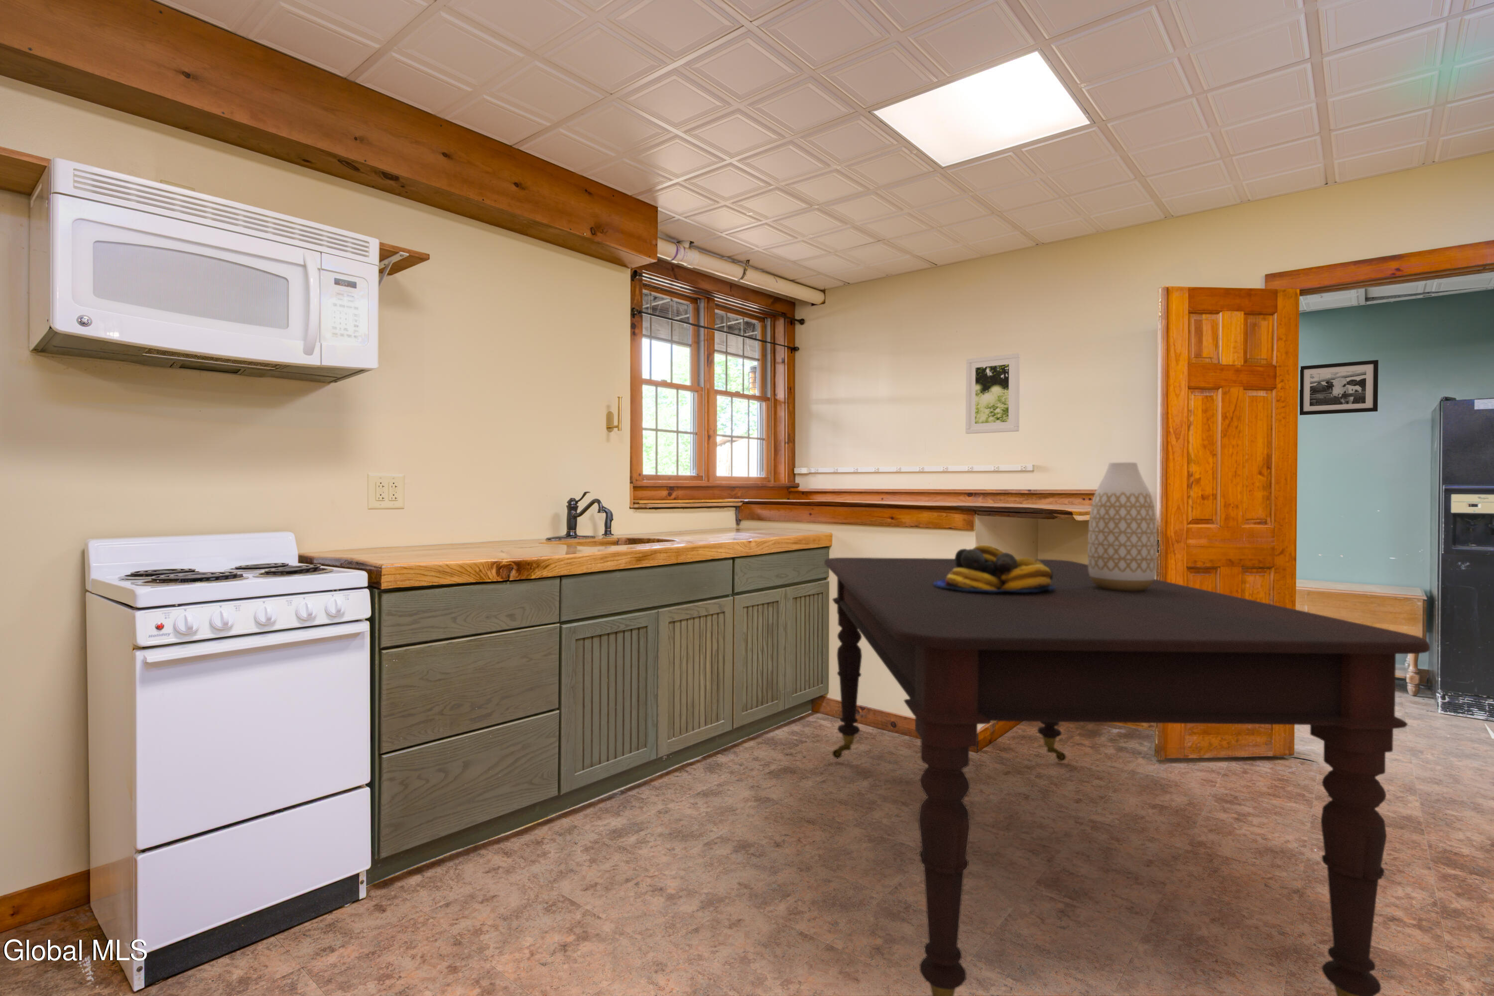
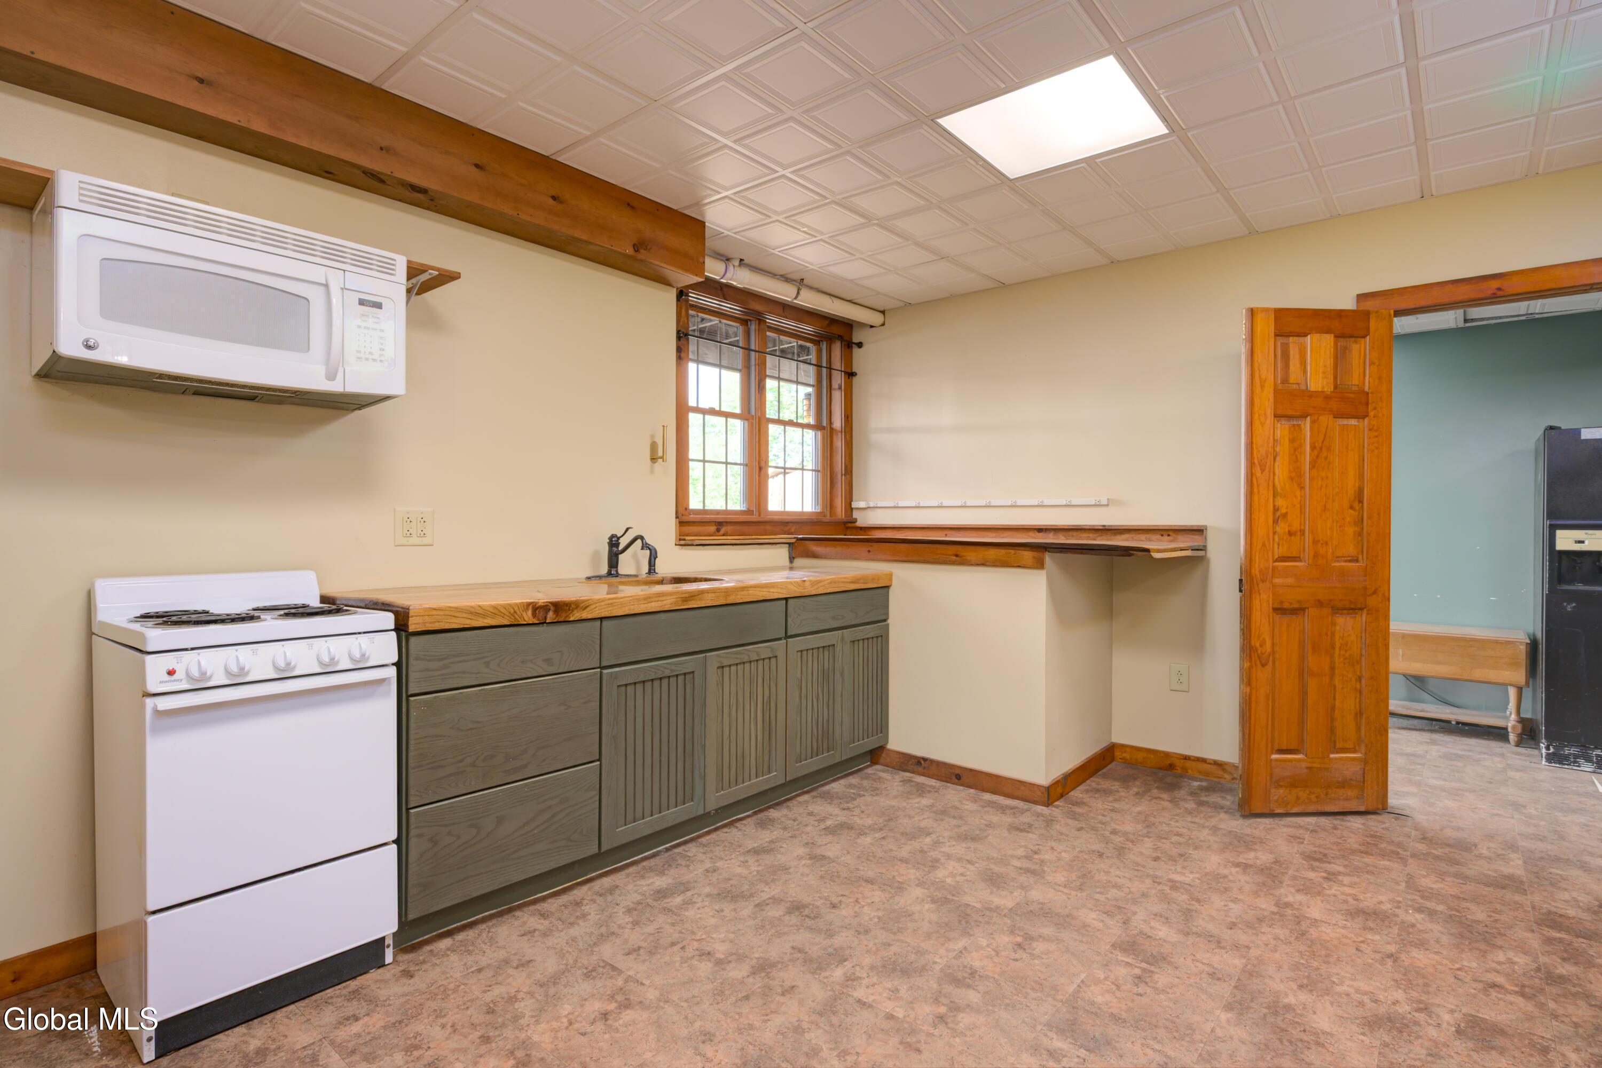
- fruit bowl (993, 566)
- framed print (992, 395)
- dining table (1015, 717)
- vase (1122, 525)
- picture frame (1337, 388)
